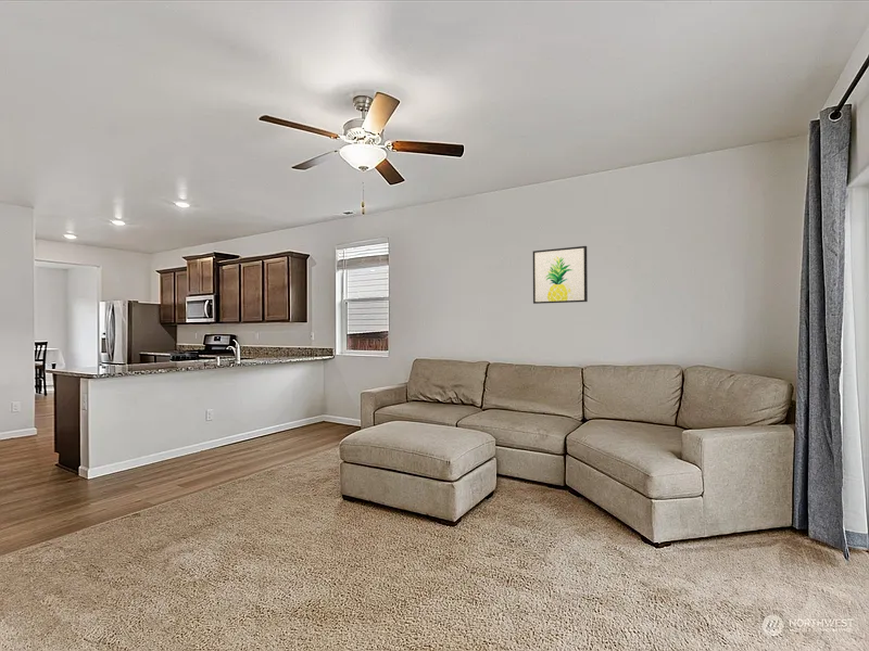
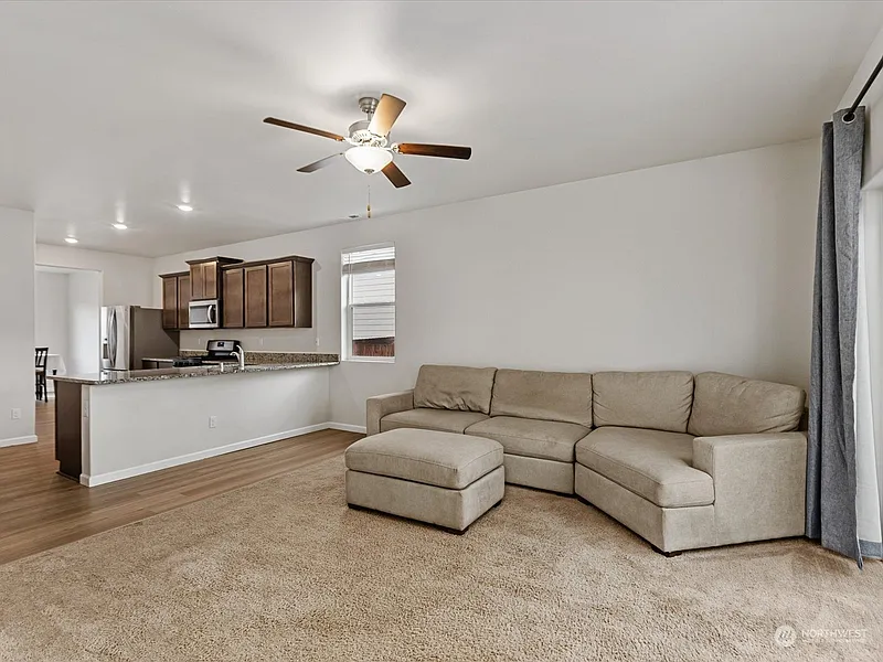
- wall art (558, 276)
